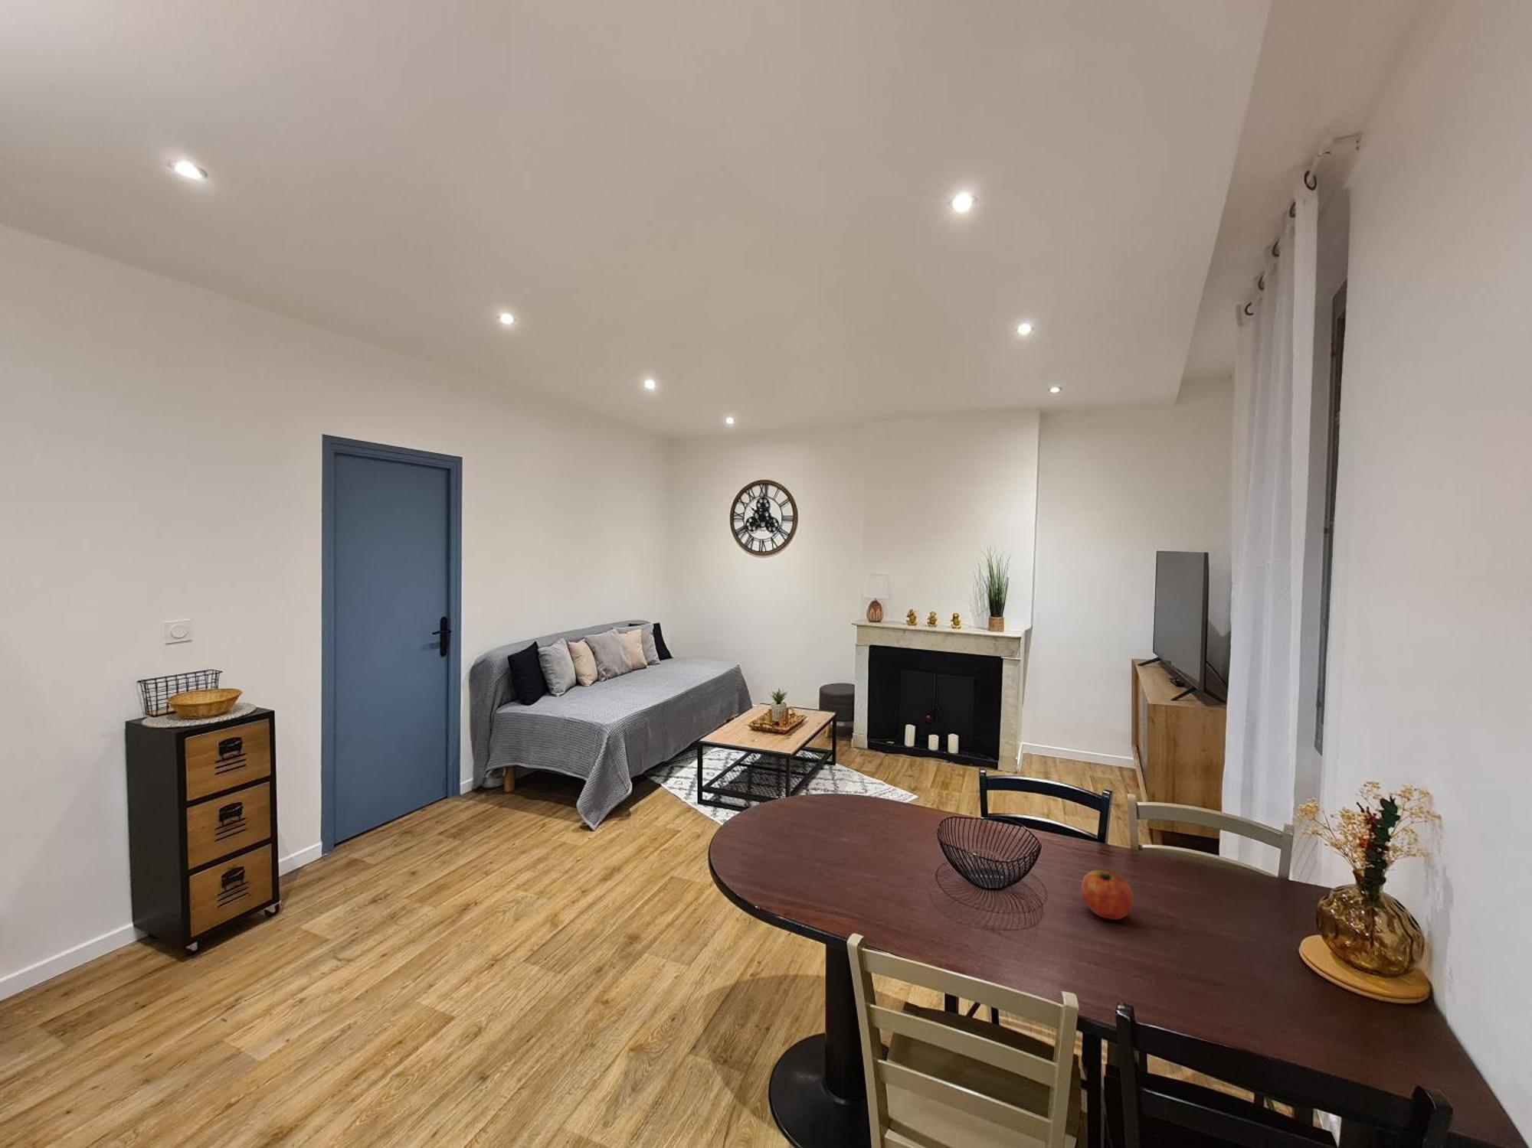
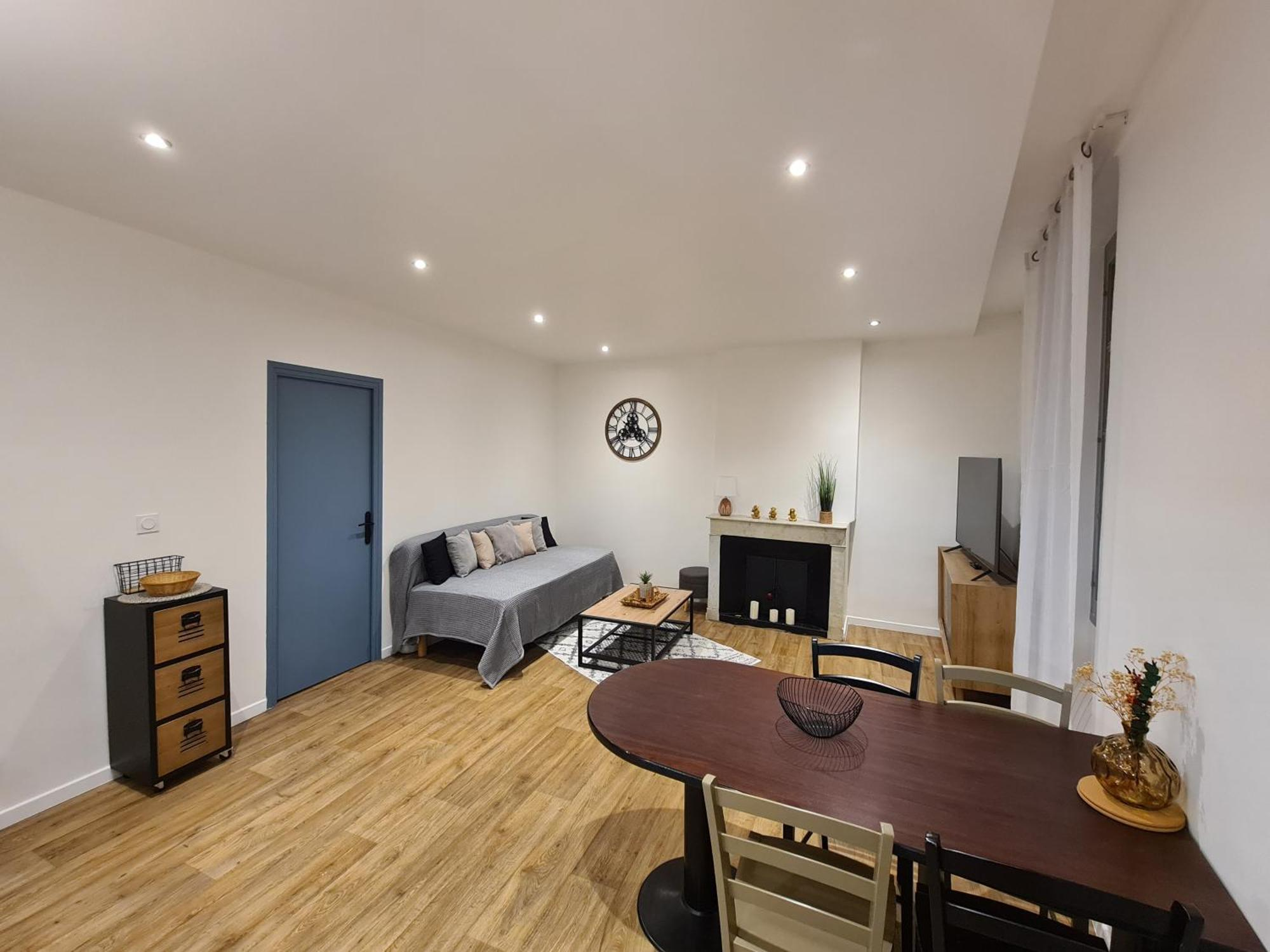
- fruit (1106, 891)
